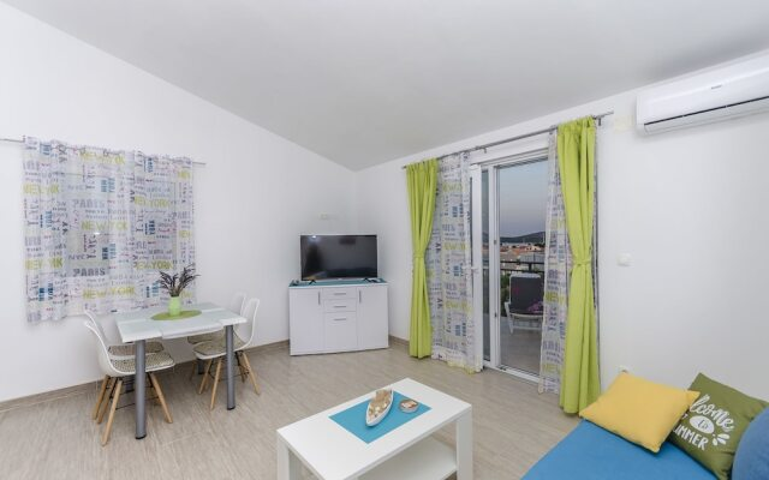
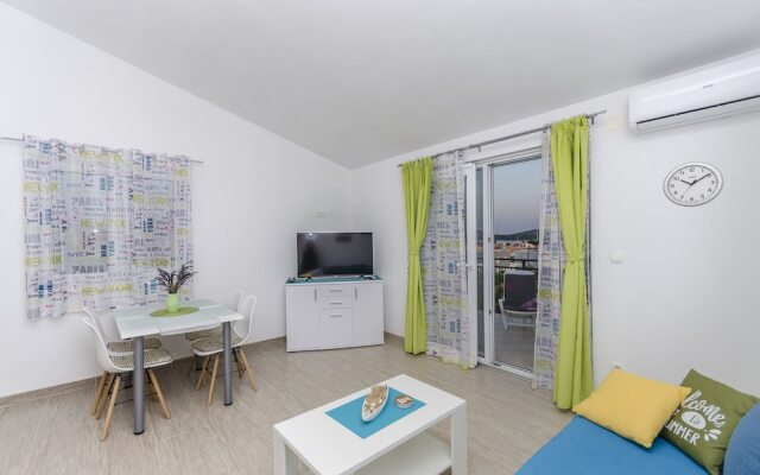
+ wall clock (691, 184)
